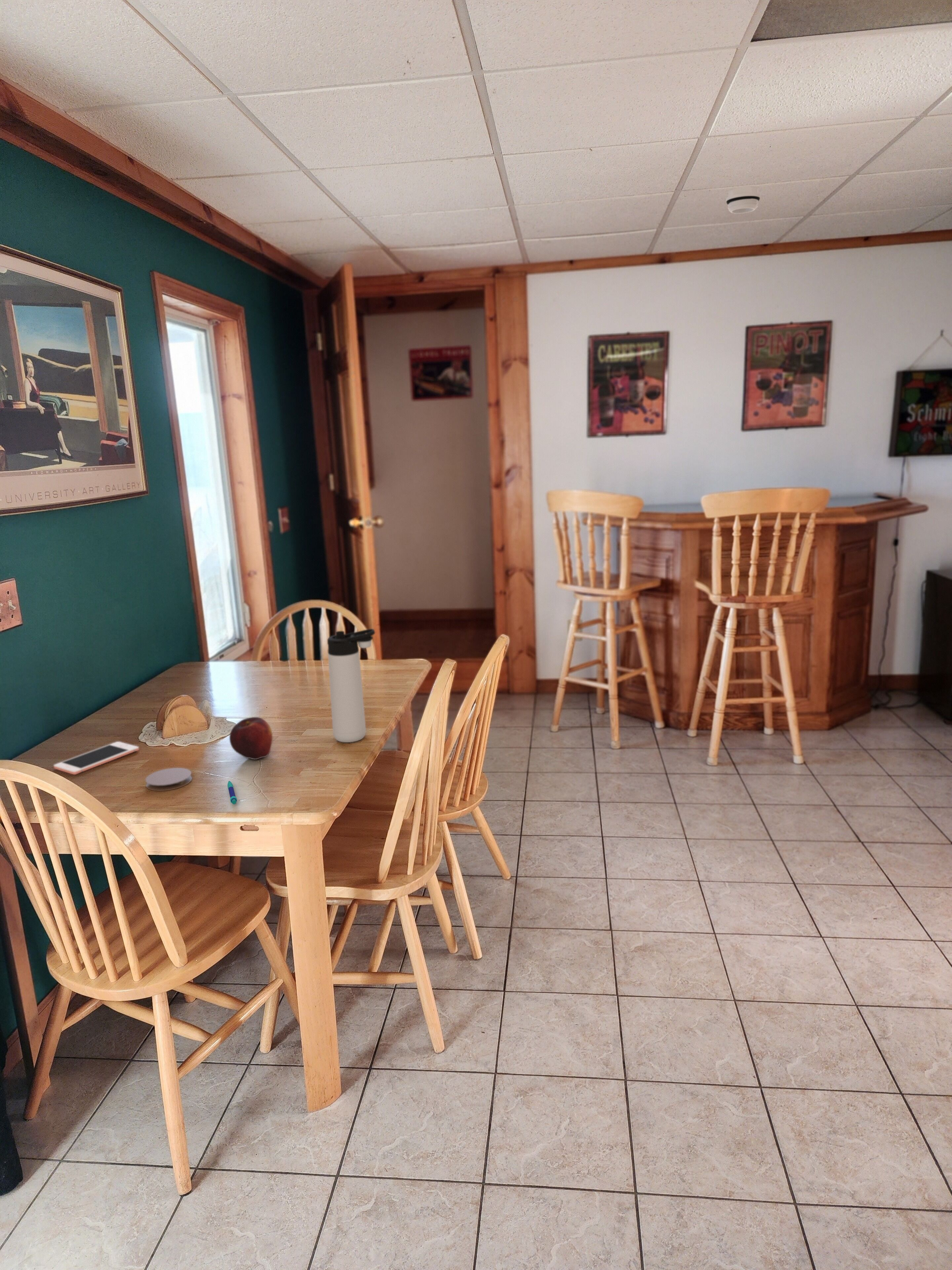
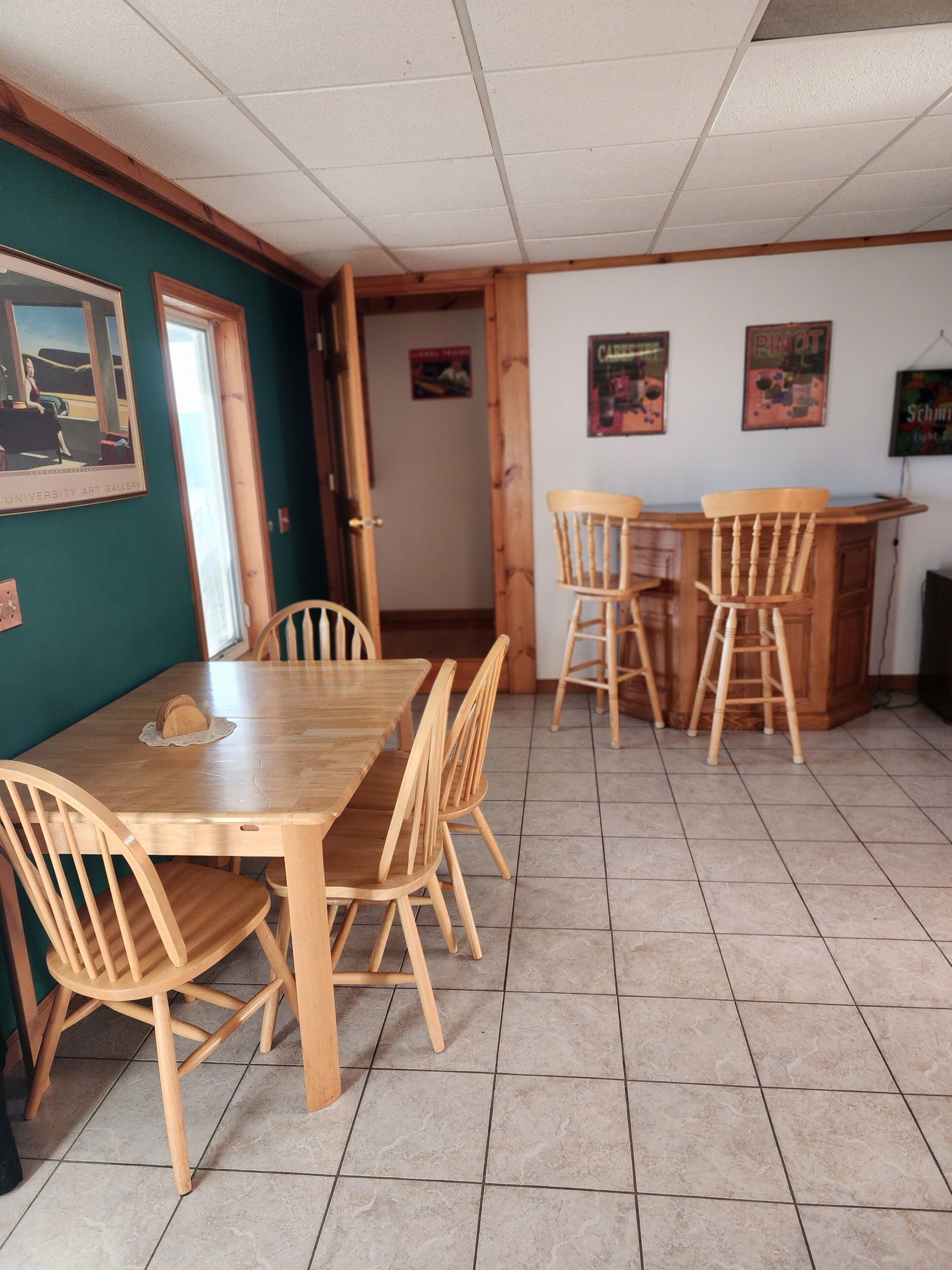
- pen (232, 791)
- smoke detector (743, 200)
- coaster (169, 779)
- thermos bottle (354, 685)
- cell phone (97, 757)
- fruit (251, 738)
